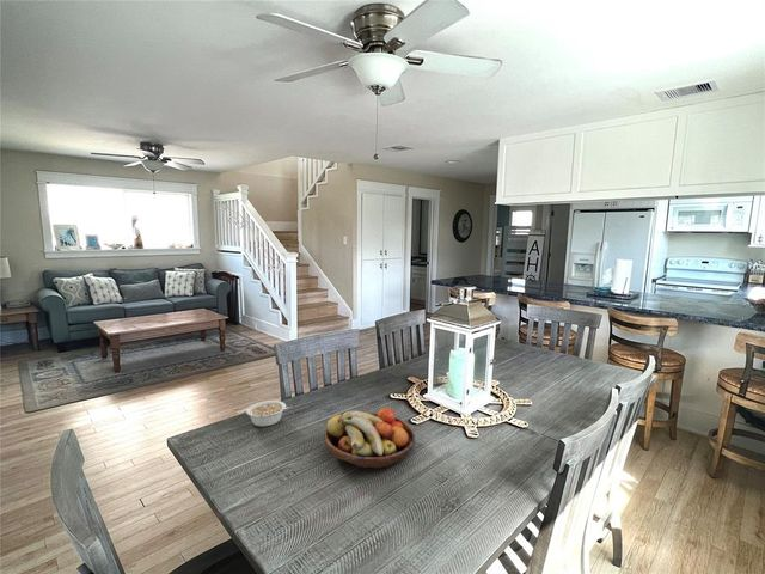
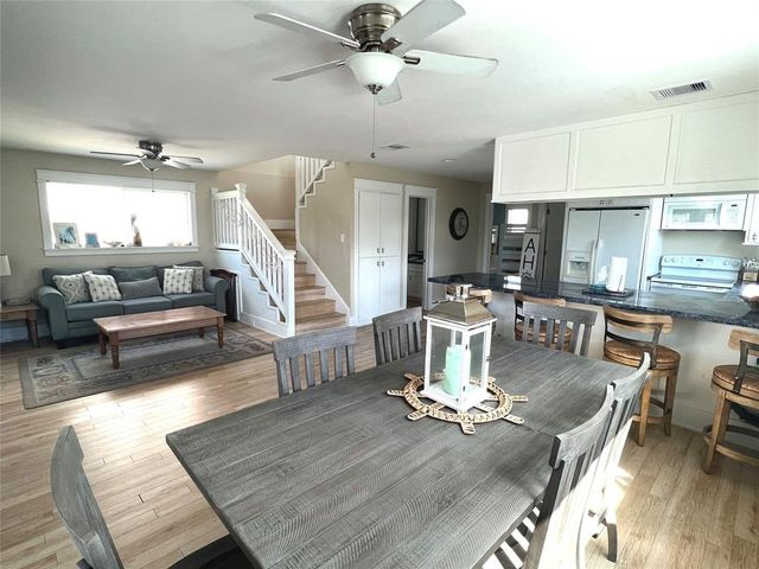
- legume (268, 413)
- fruit bowl (369, 429)
